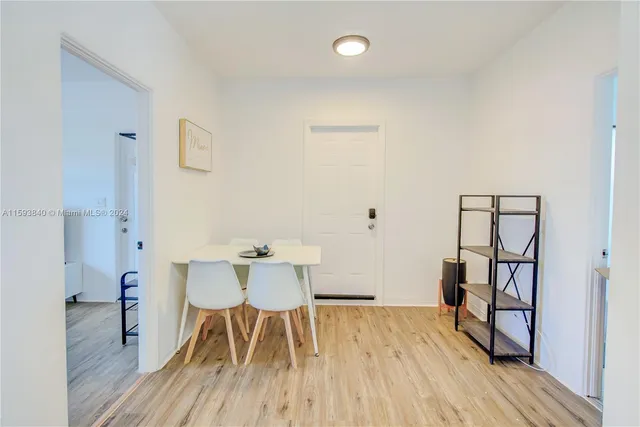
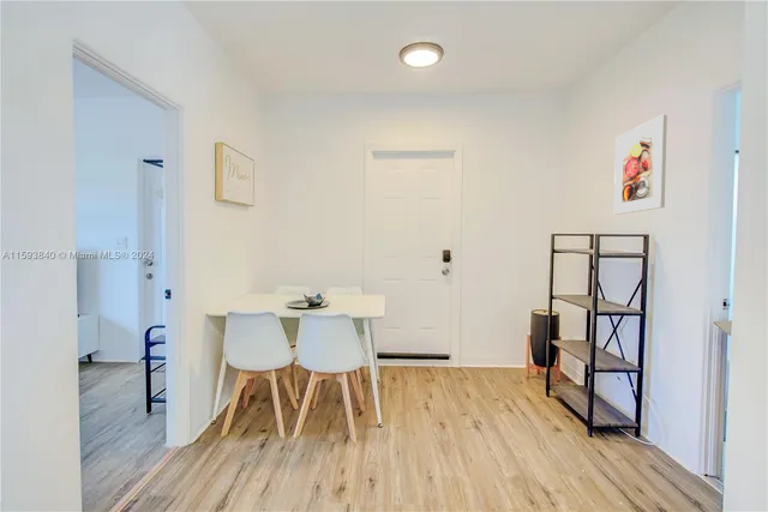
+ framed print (637, 169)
